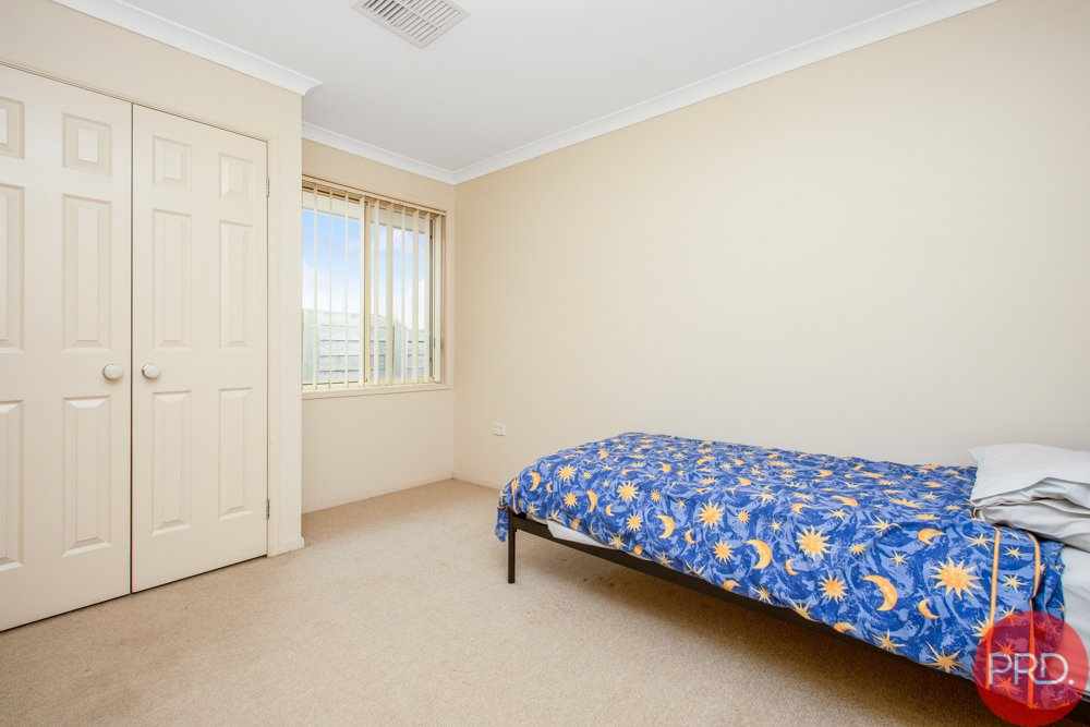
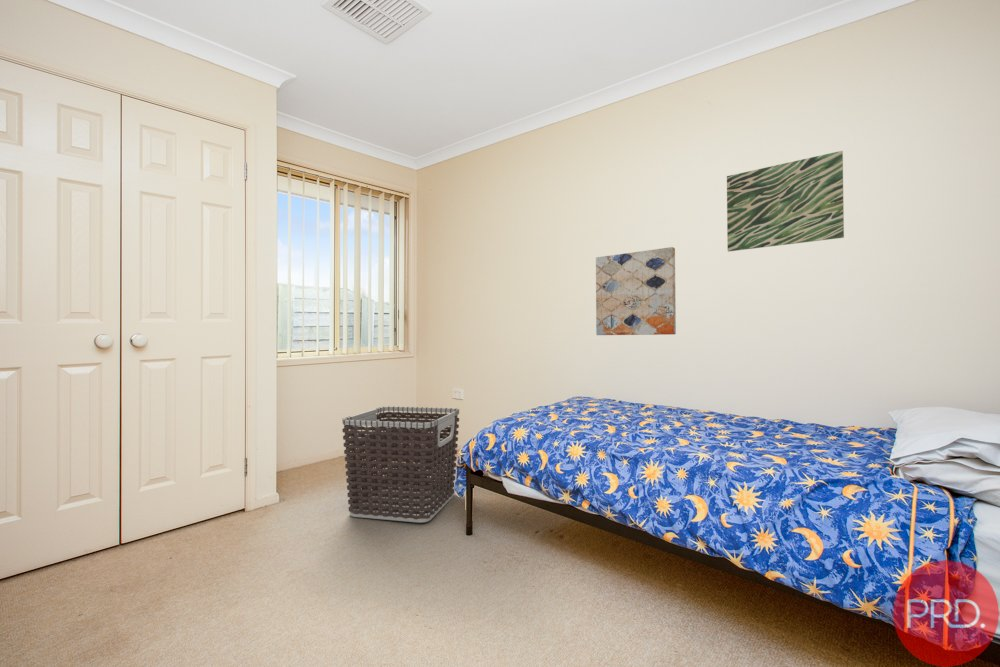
+ clothes hamper (404, 459)
+ wall art (781, 204)
+ wall art (633, 293)
